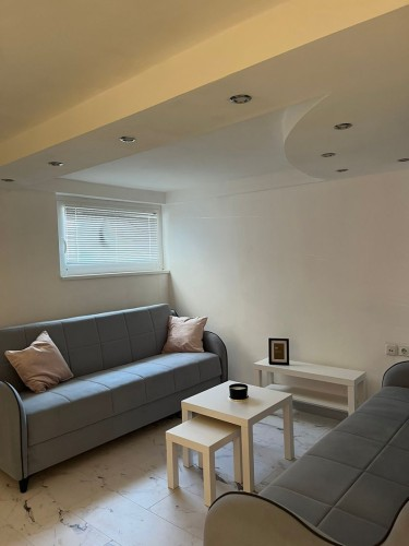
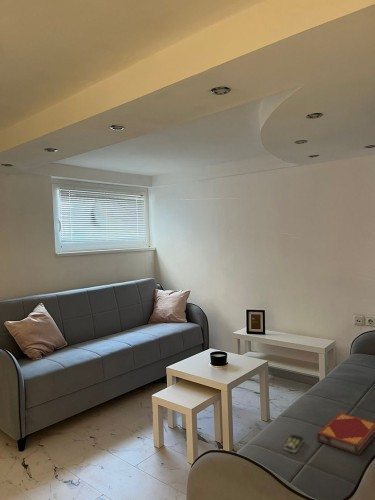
+ remote control (293, 443)
+ hardback book (348, 431)
